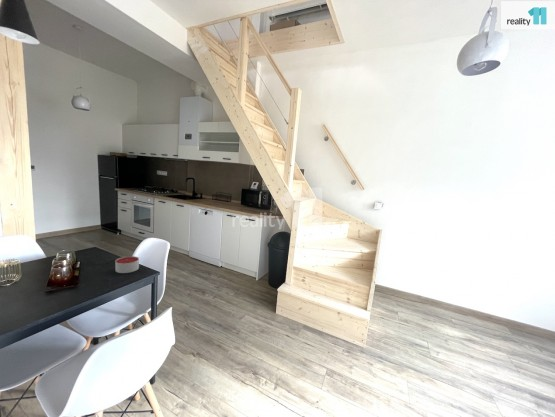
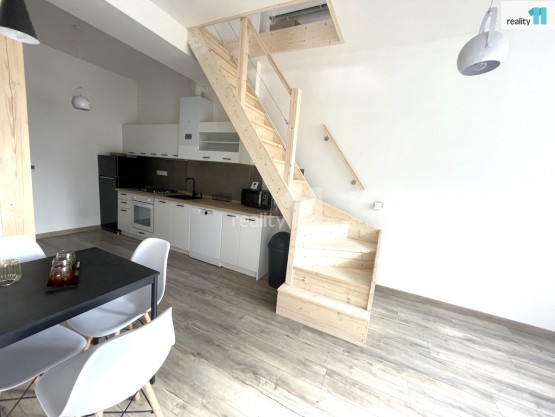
- candle (127, 264)
